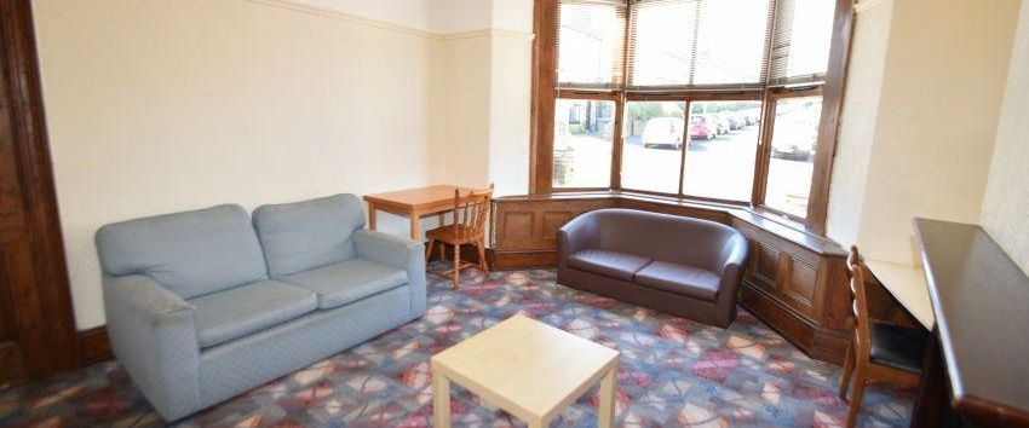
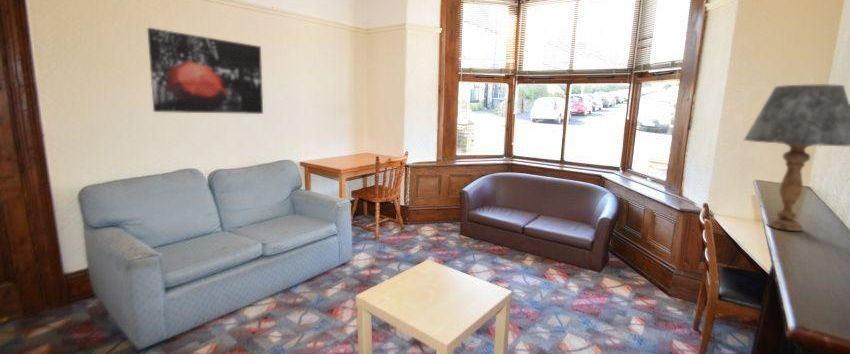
+ wall art (212, 76)
+ table lamp (795, 158)
